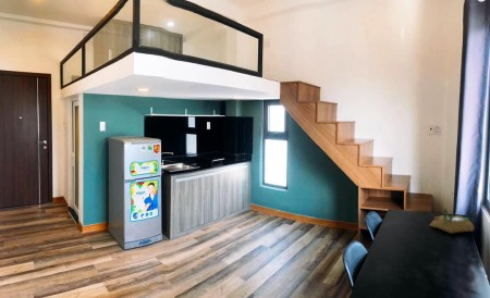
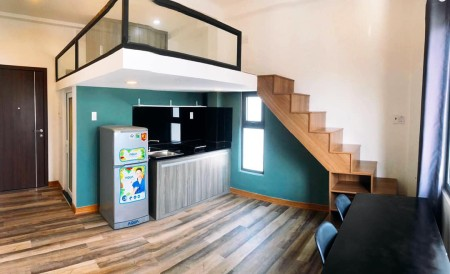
- succulent planter (452, 218)
